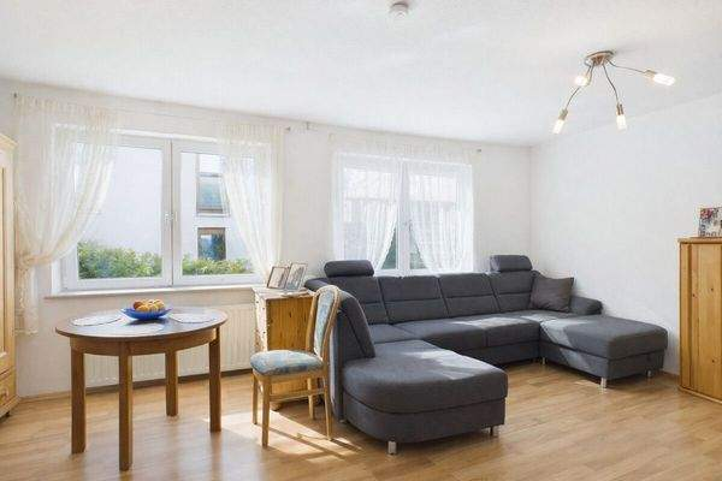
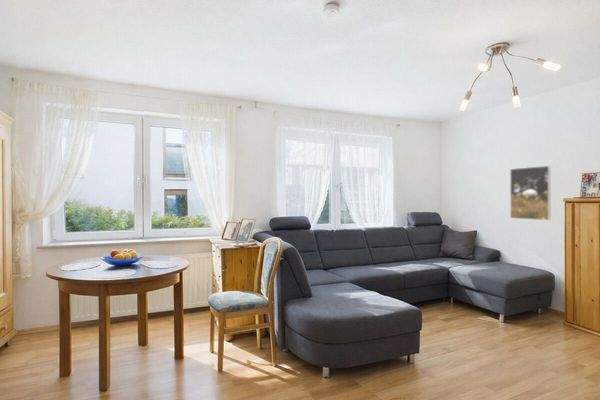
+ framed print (529, 193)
